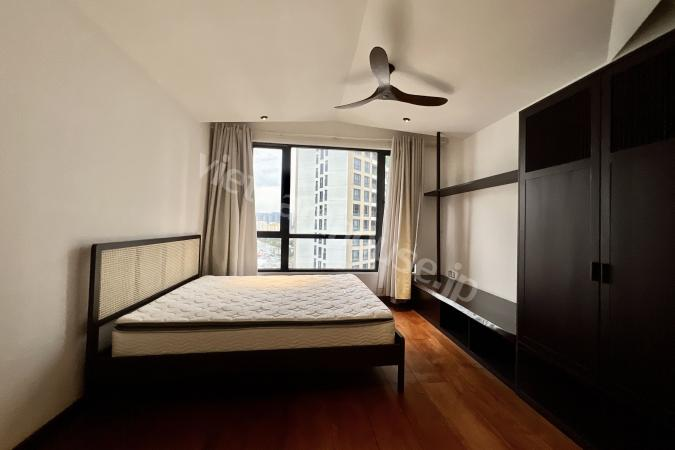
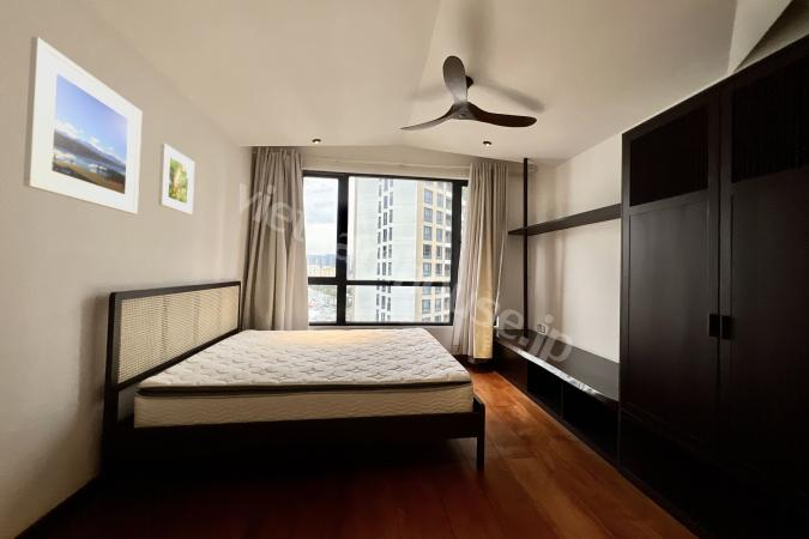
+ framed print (93, 141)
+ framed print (177, 181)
